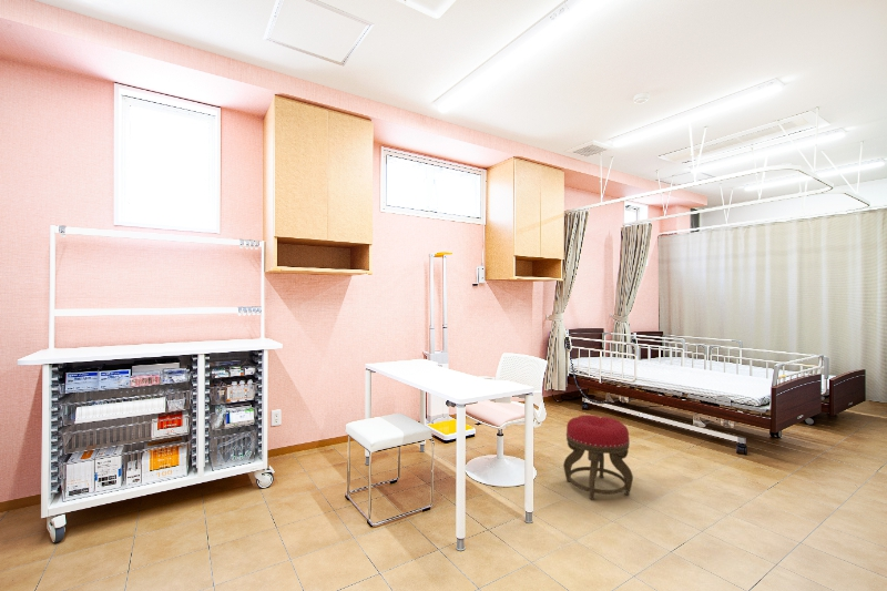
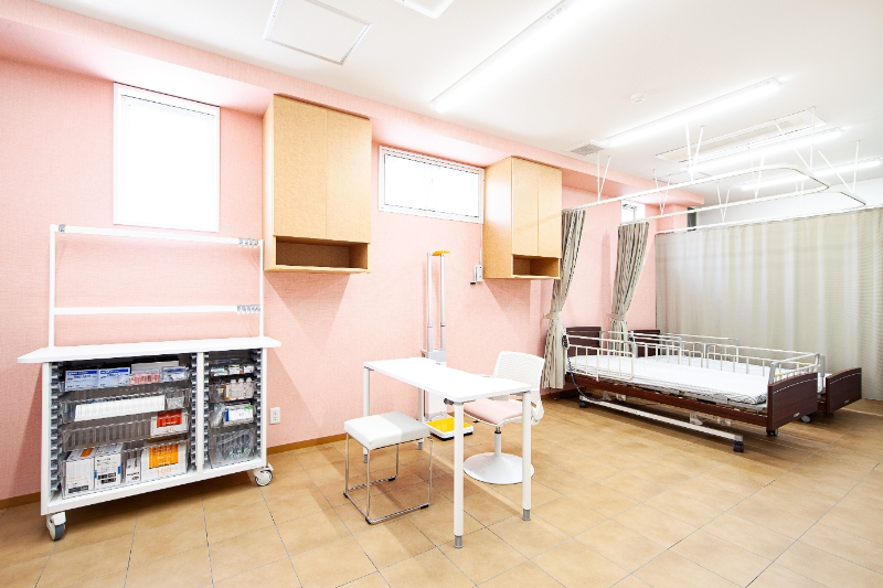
- stool (597, 454)
